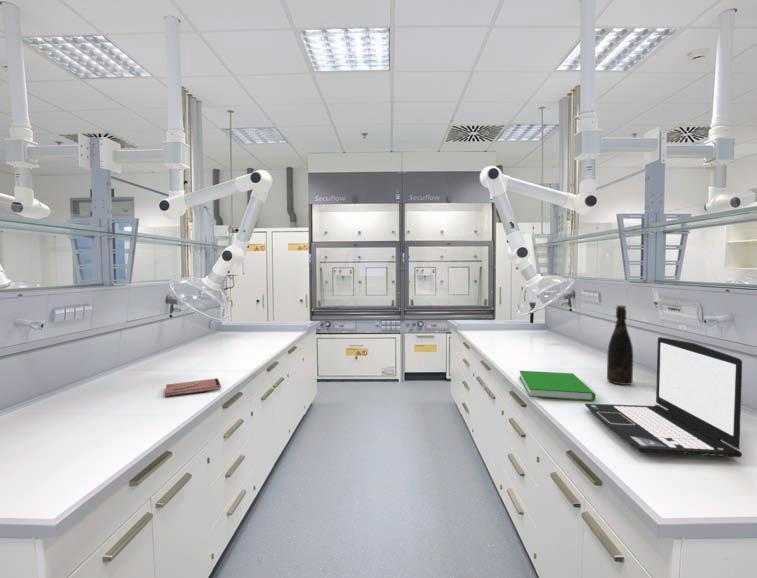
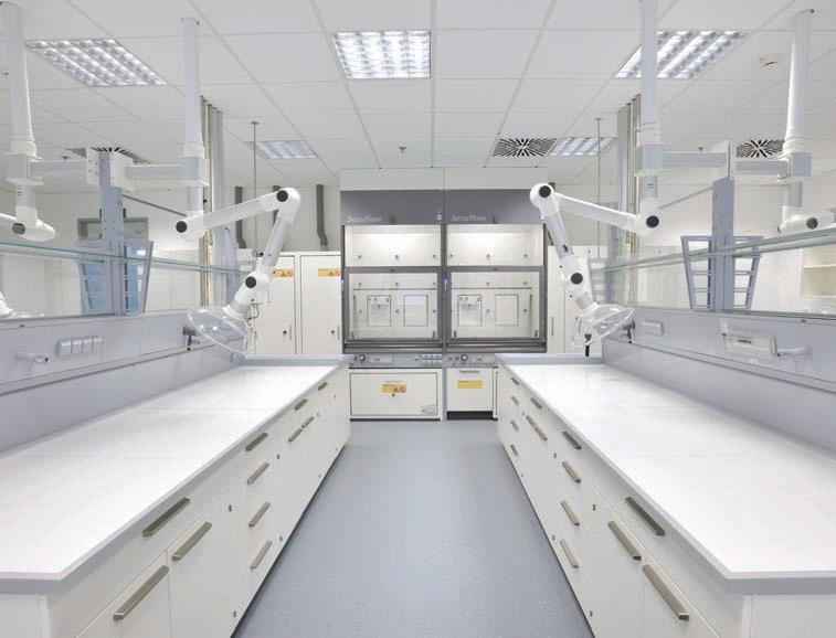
- laptop (656, 386)
- notebook (193, 386)
- bottle (620, 344)
- book (553, 384)
